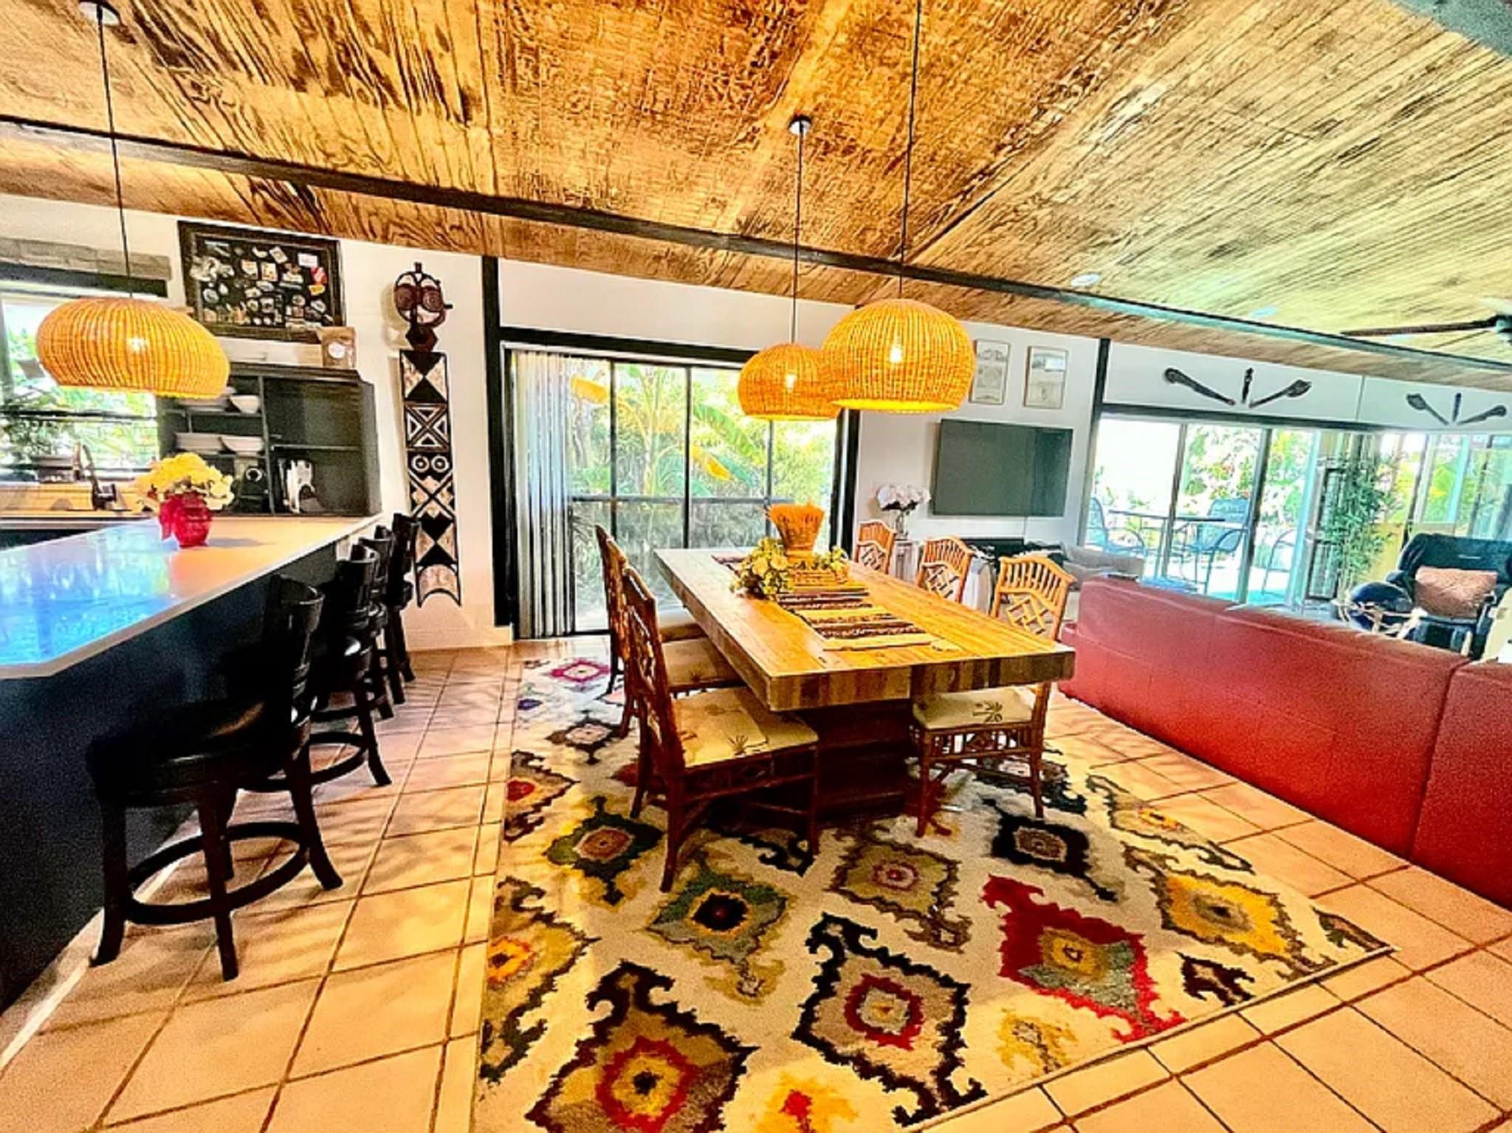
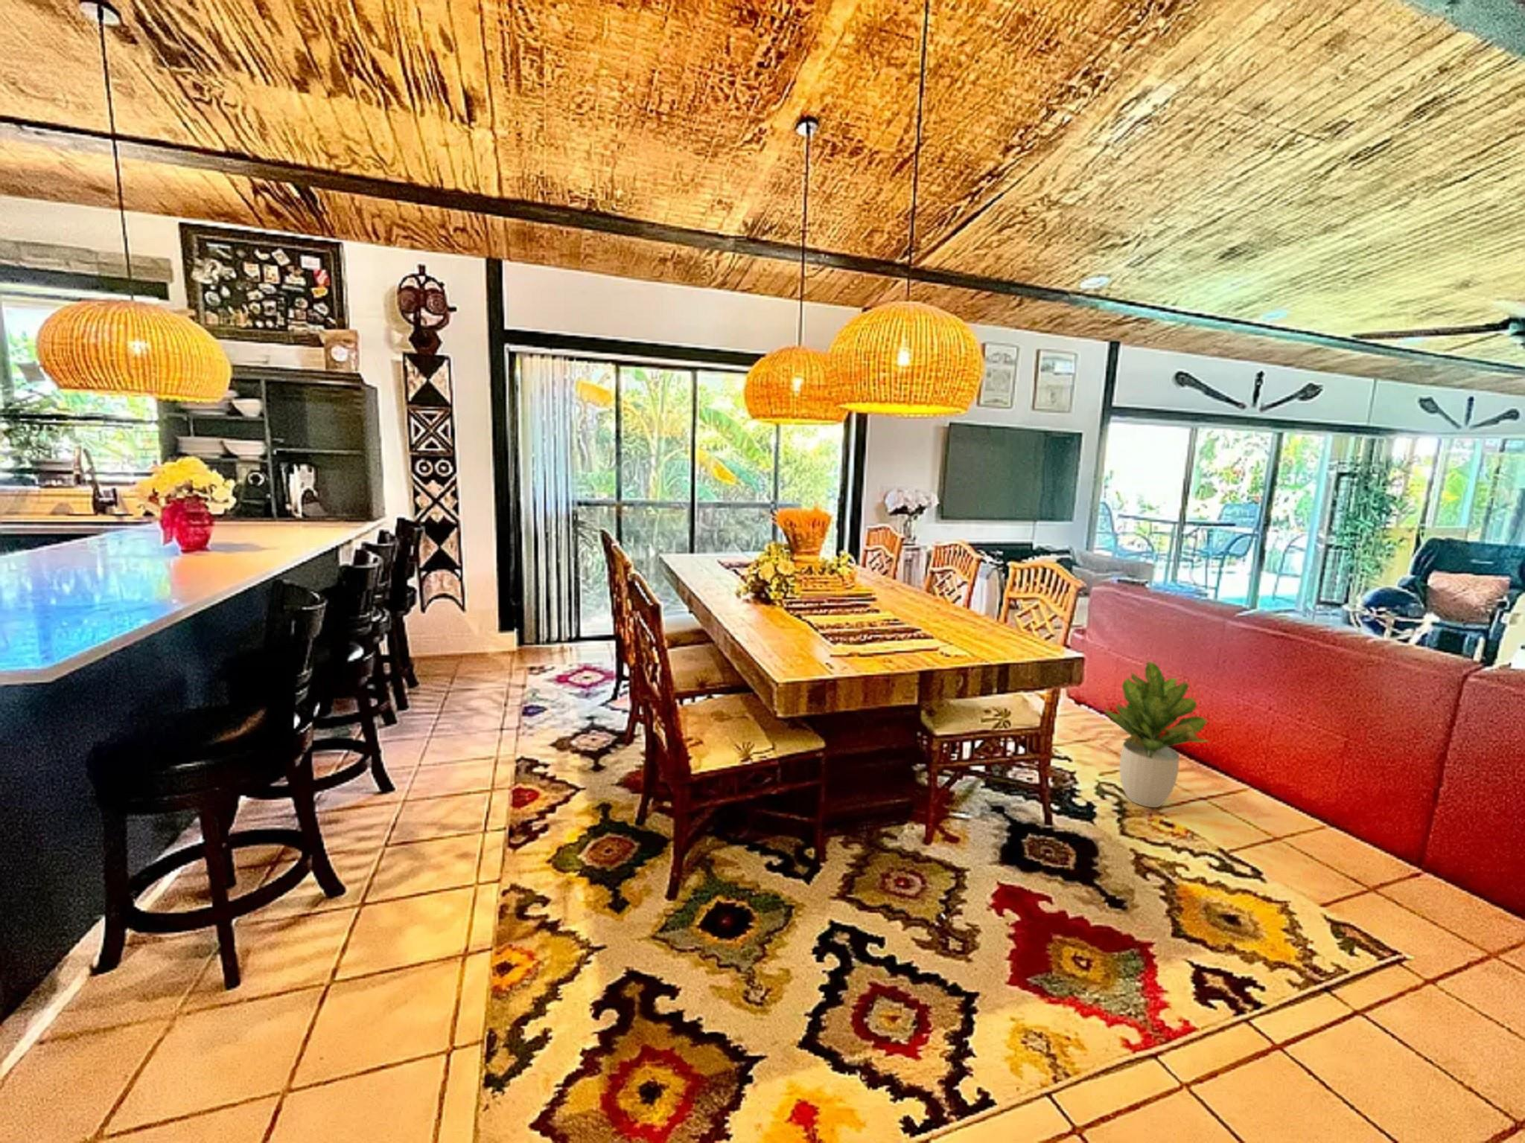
+ potted plant (1156, 735)
